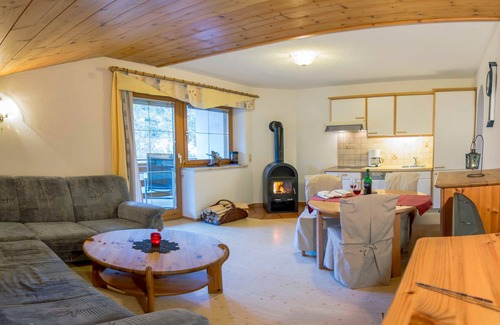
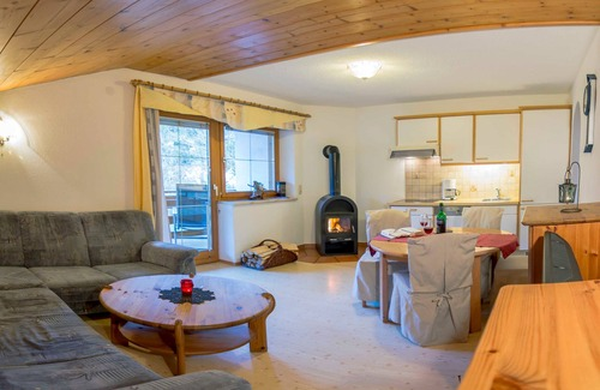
- pen (451, 291)
